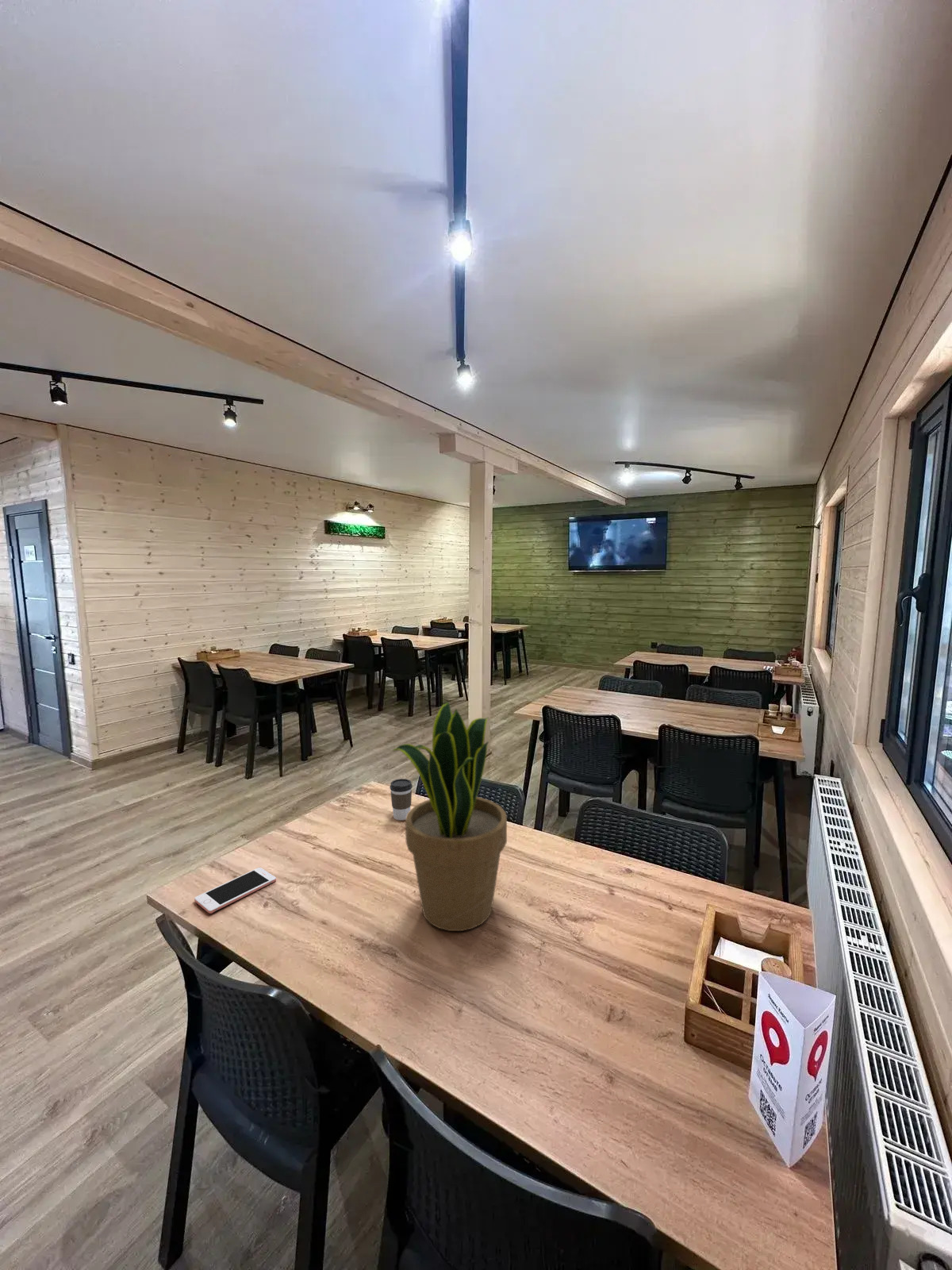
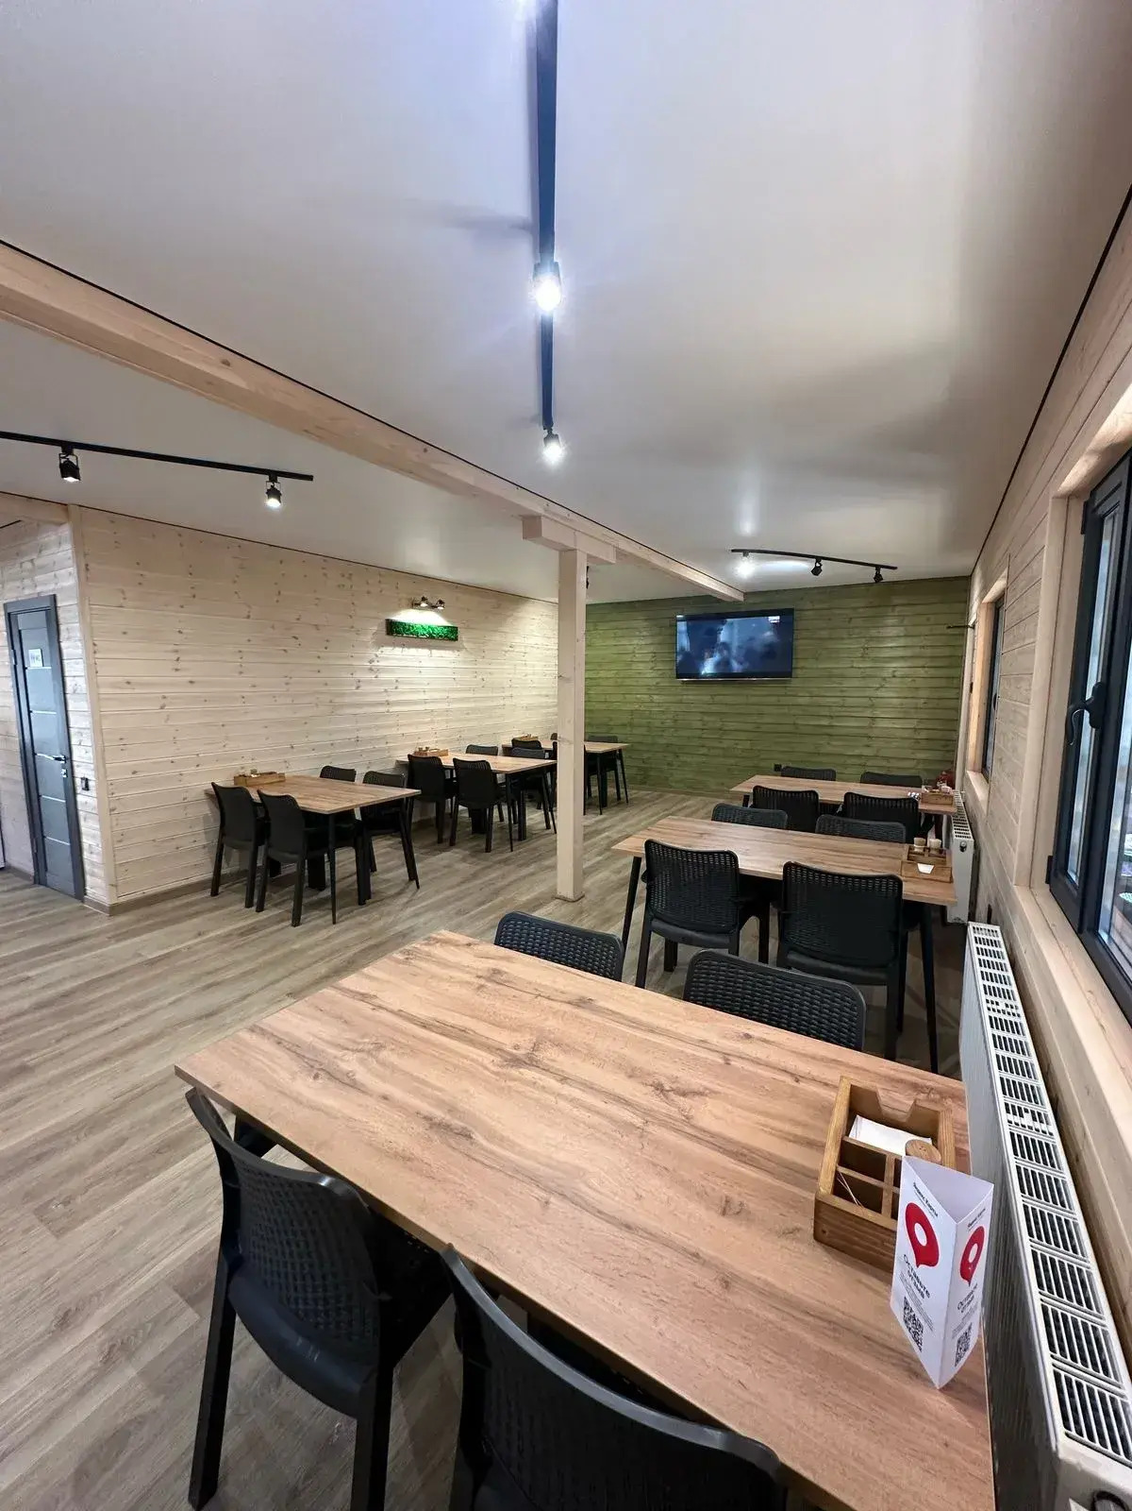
- cell phone (236, 889)
- coffee cup (401, 799)
- potted plant (450, 810)
